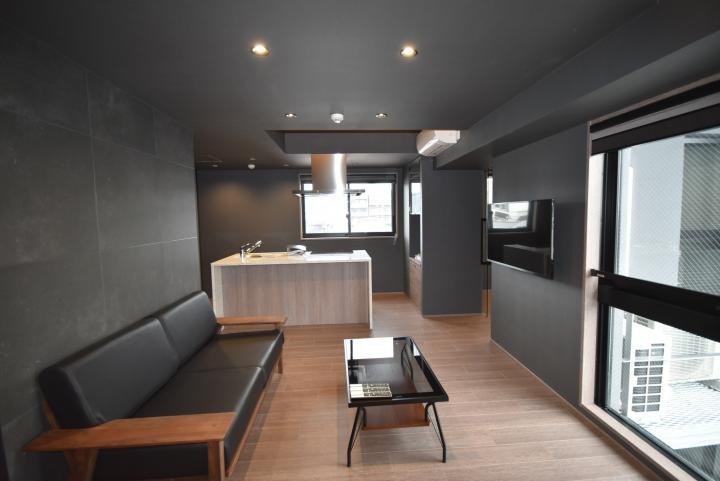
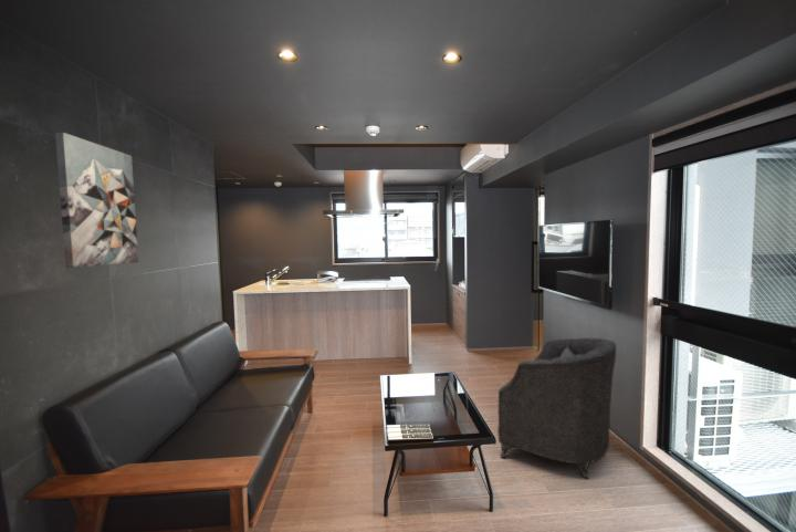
+ wall art (102, 206)
+ armchair (559, 394)
